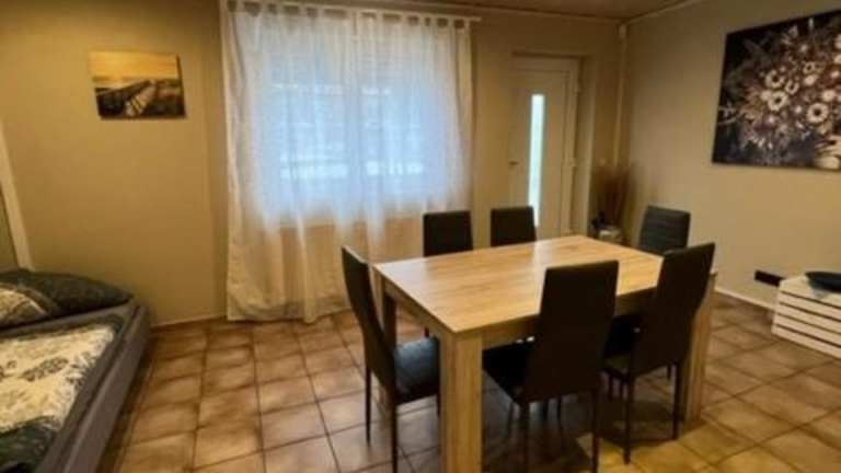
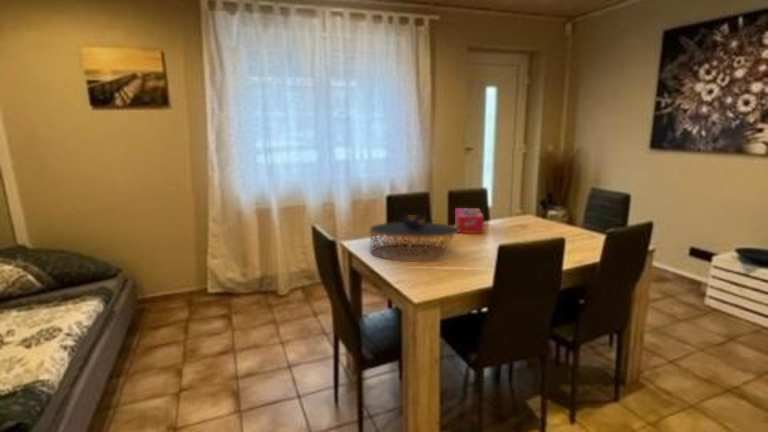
+ tissue box (468, 220)
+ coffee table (414, 234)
